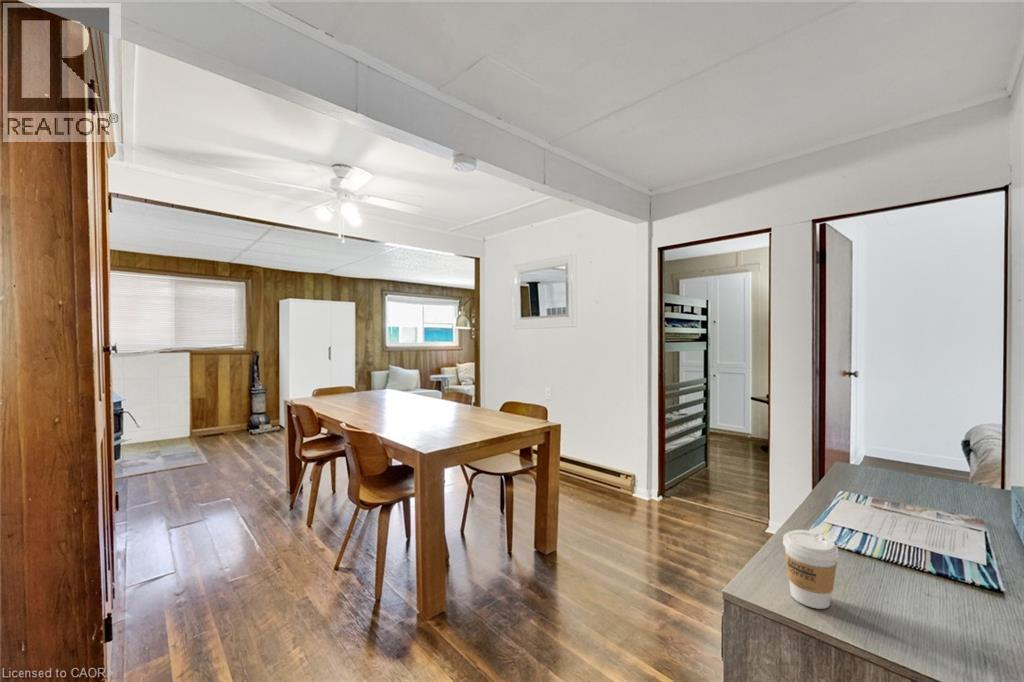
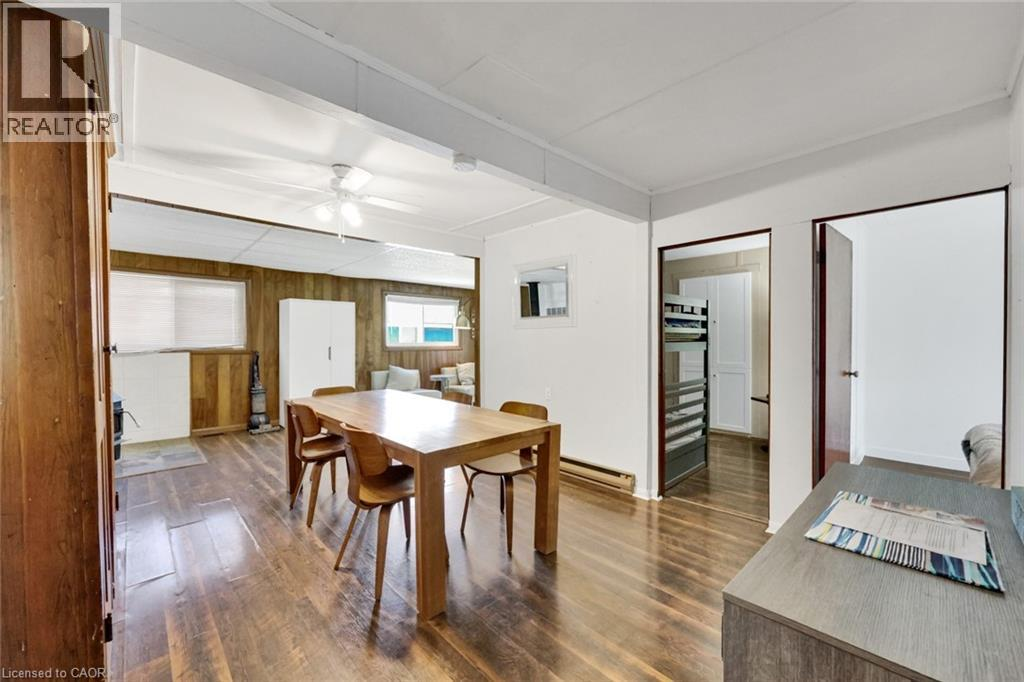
- coffee cup (809, 567)
